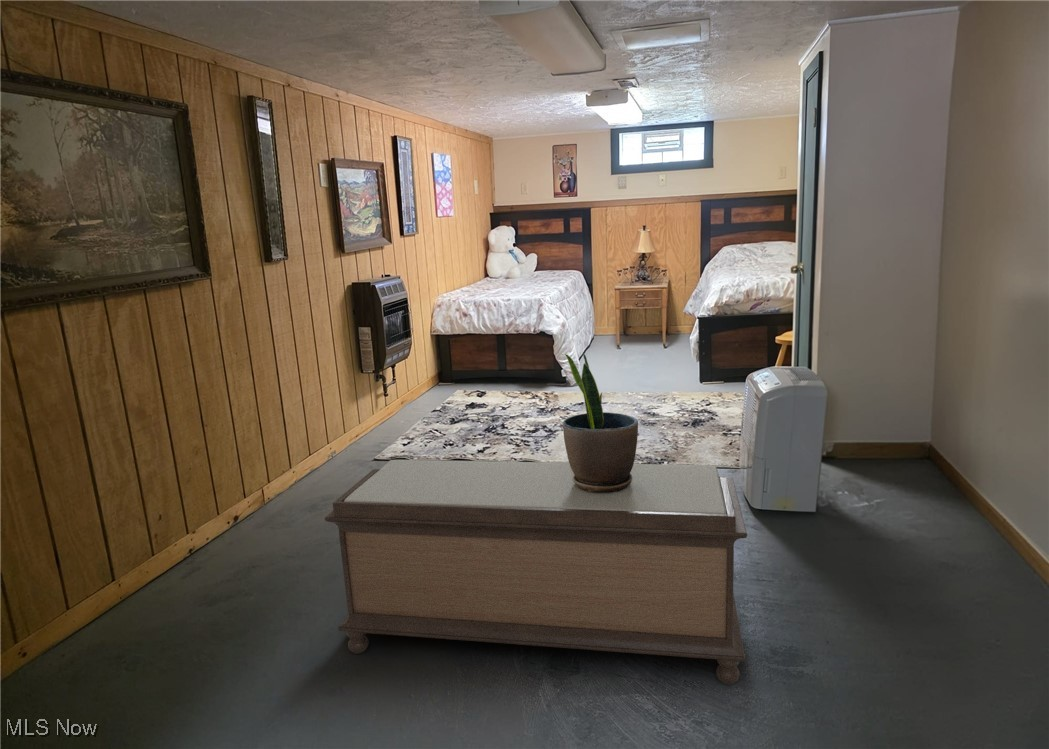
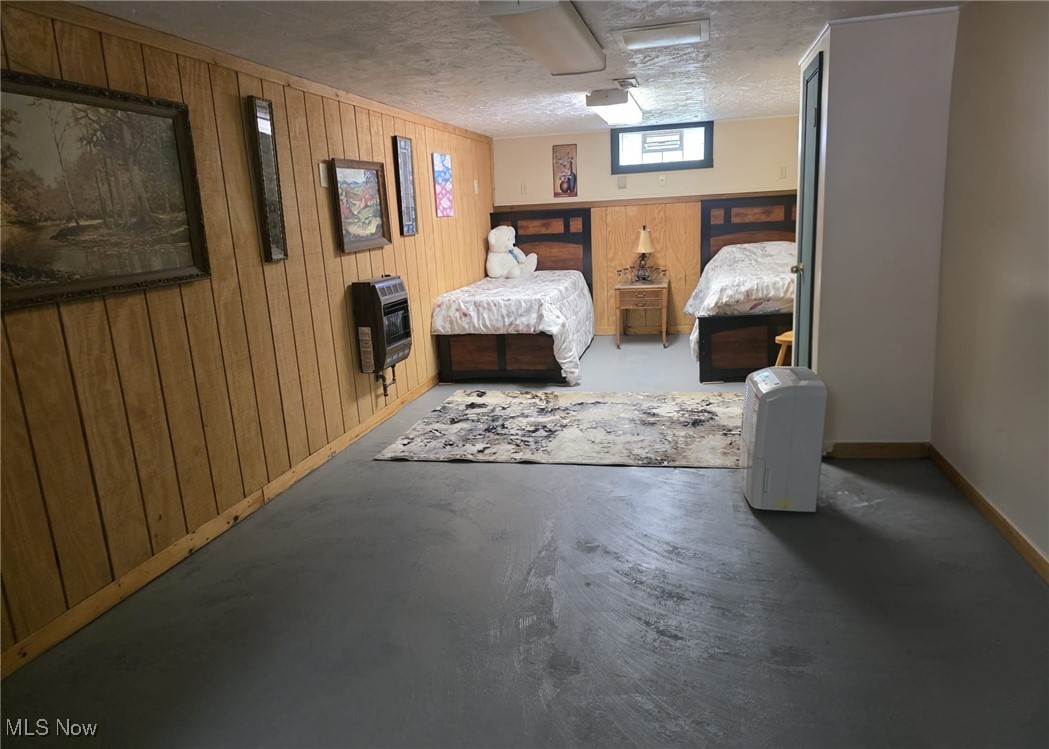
- bench (538, 558)
- potted plant (599, 417)
